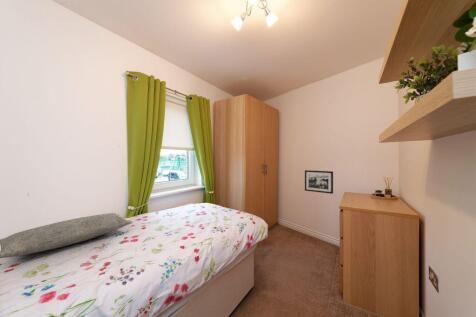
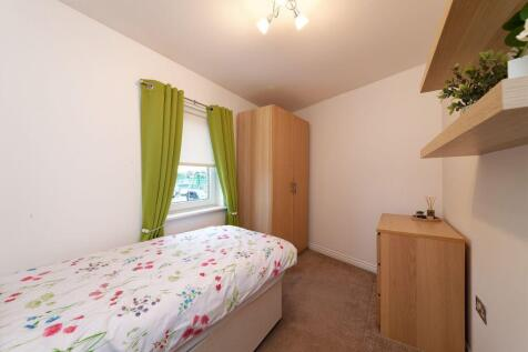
- picture frame (318, 181)
- pillow (73, 230)
